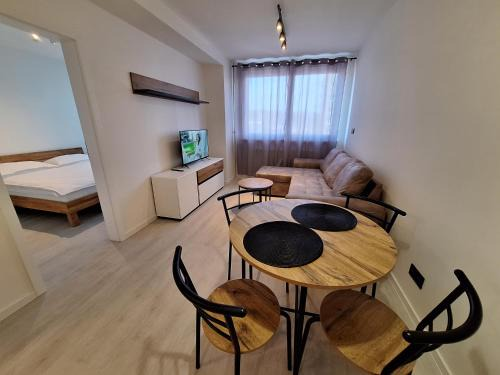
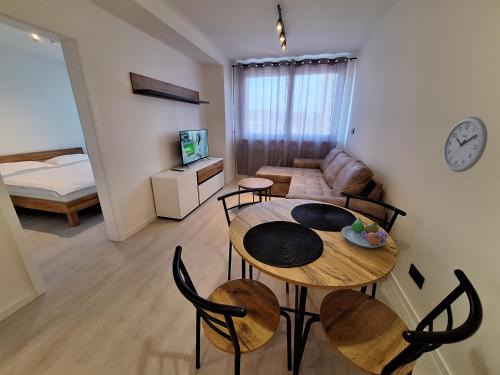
+ wall clock (461, 145)
+ fruit bowl (363, 231)
